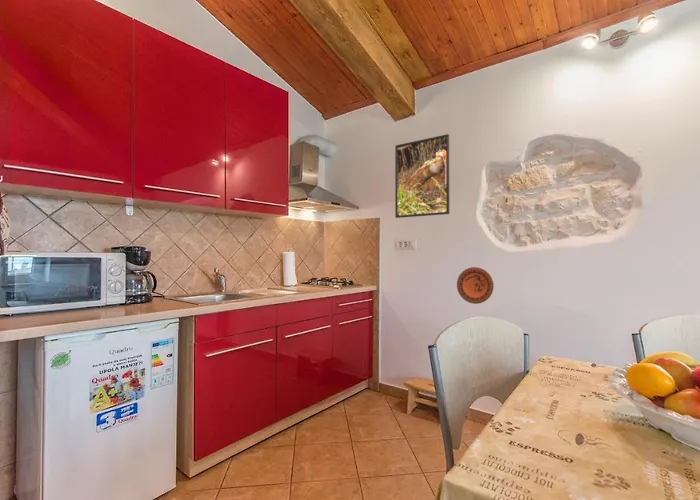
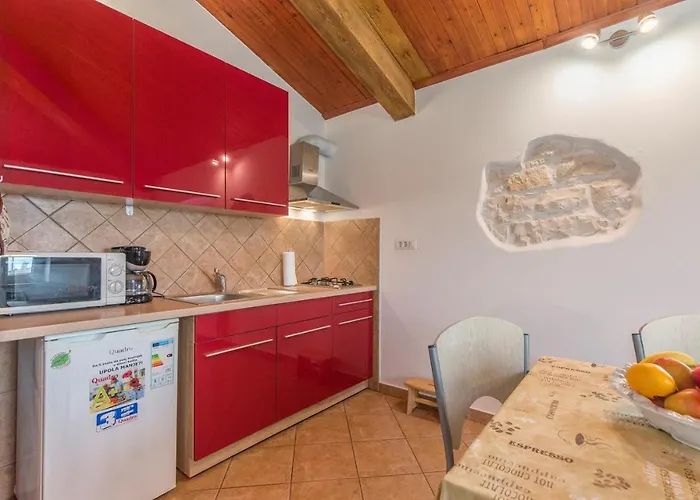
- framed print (421, 178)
- decorative plate (474, 285)
